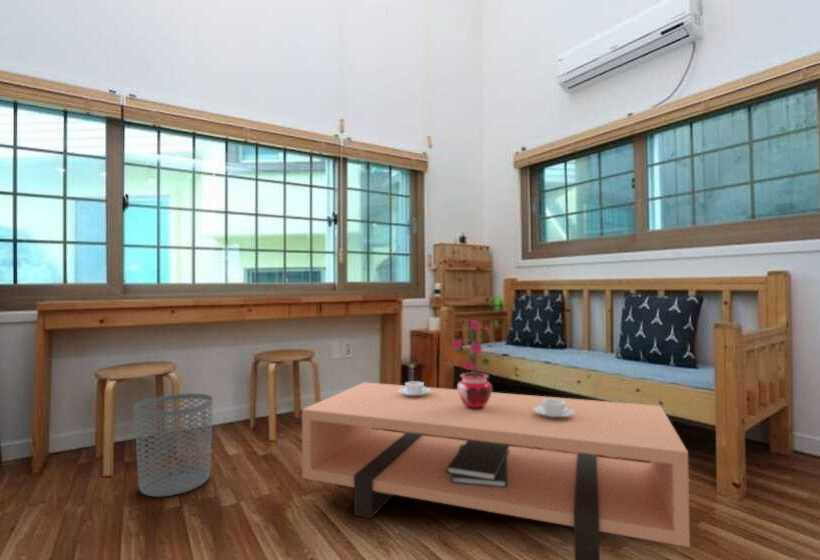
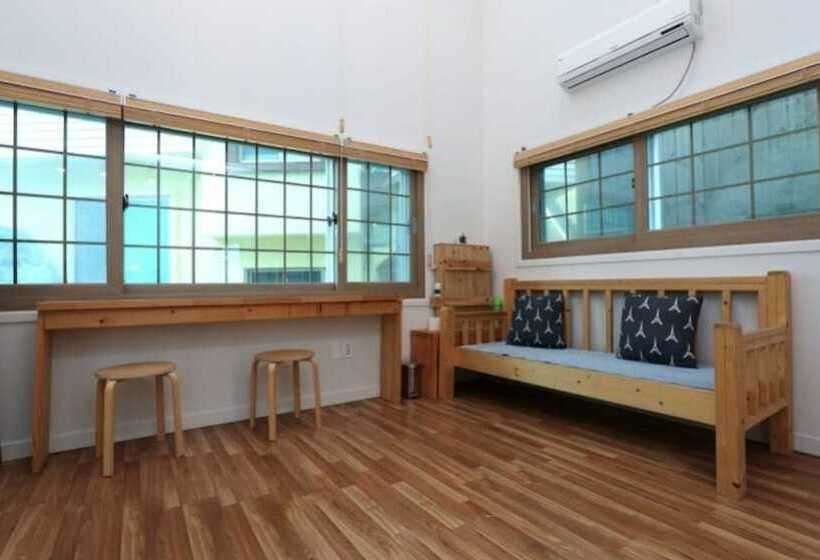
- potted plant (476, 362)
- coffee table (481, 447)
- waste bin (175, 441)
